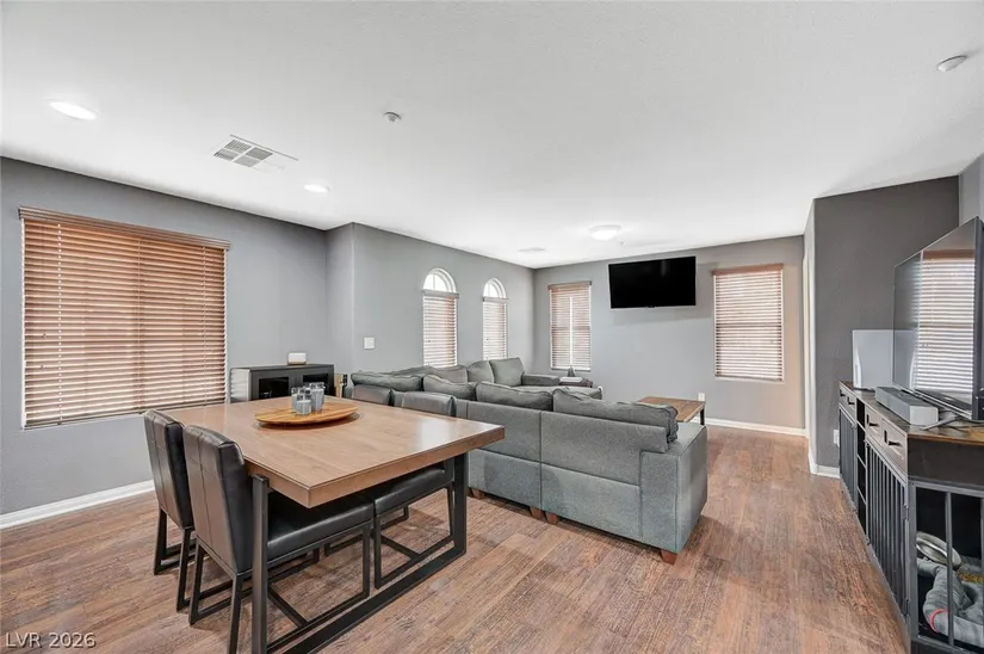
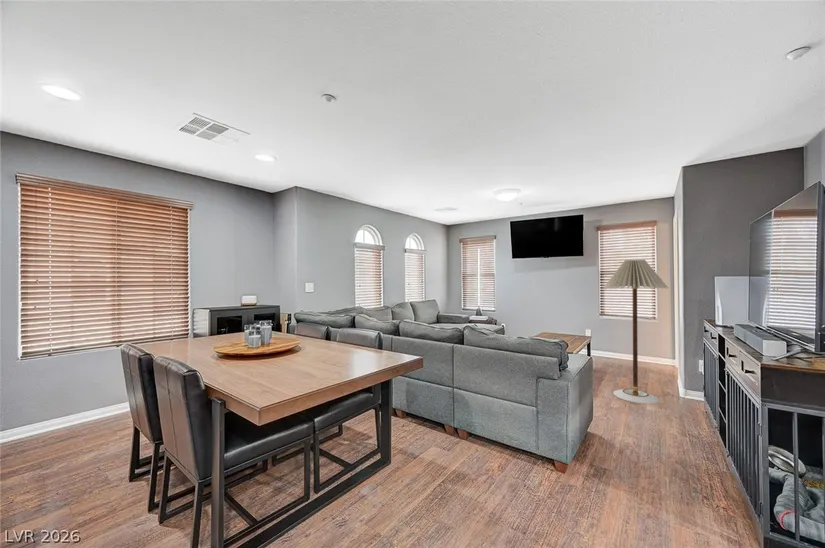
+ floor lamp (635, 328)
